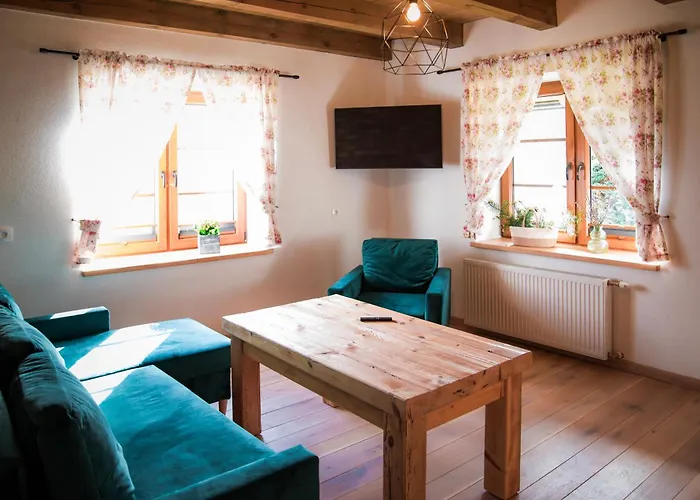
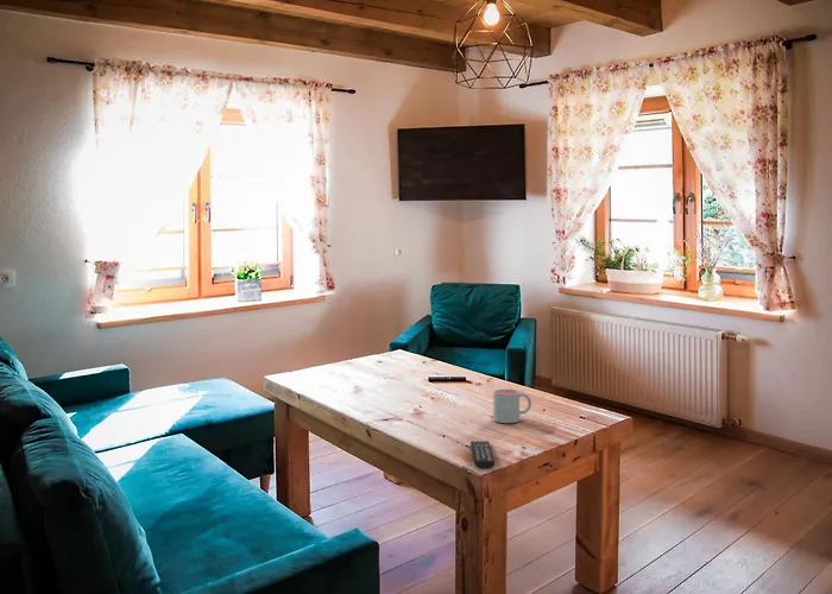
+ mug (512, 405)
+ remote control (481, 453)
